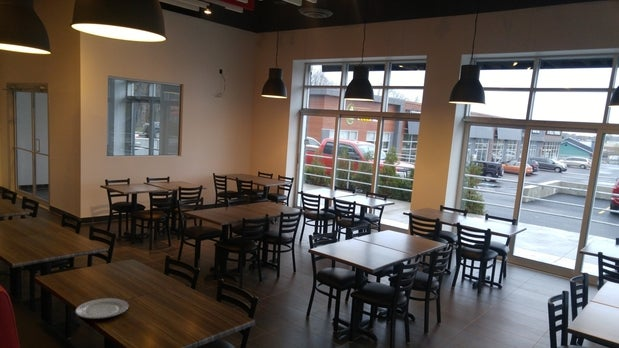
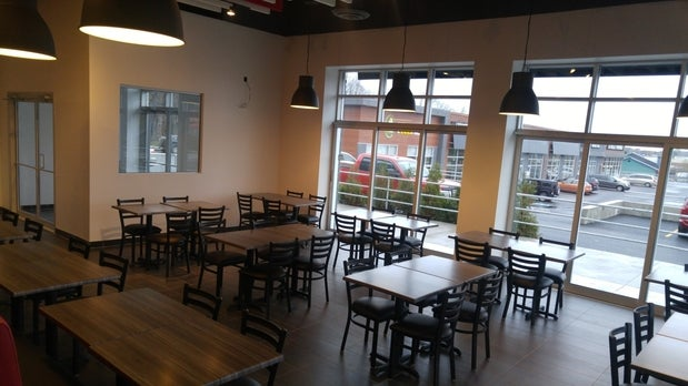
- chinaware (102, 309)
